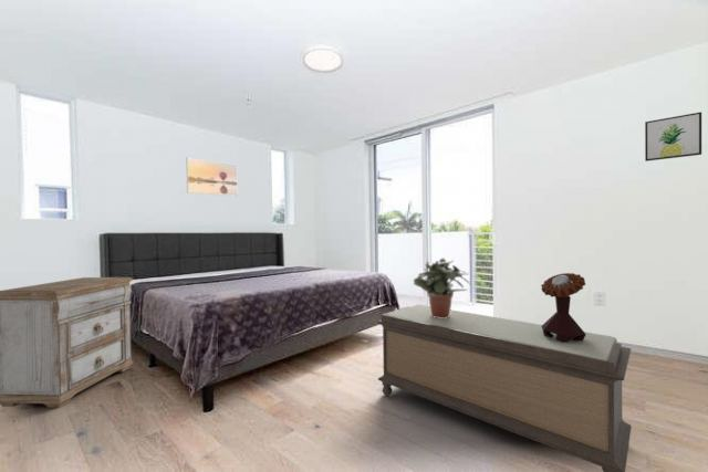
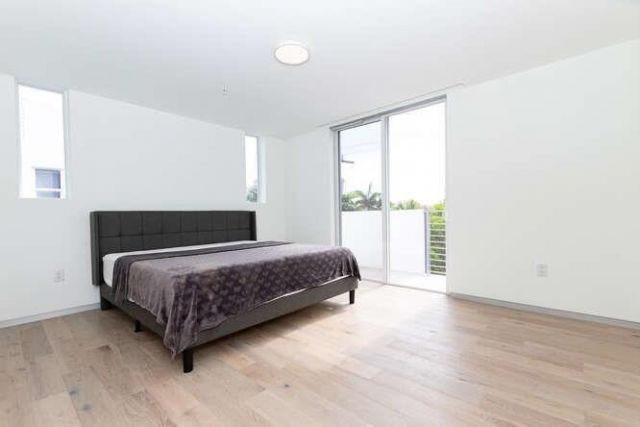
- mushroom (562, 305)
- potted plant (440, 286)
- bench (486, 369)
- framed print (212, 177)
- nightstand (72, 334)
- wall art (671, 137)
